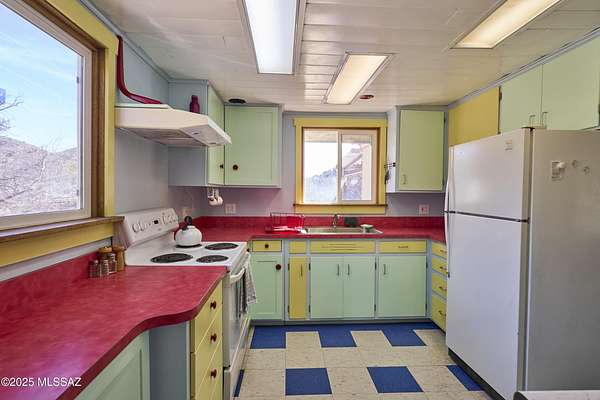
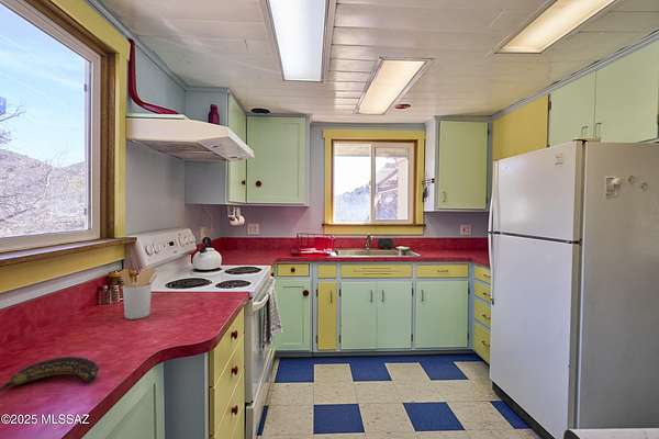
+ utensil holder (141, 291)
+ banana (54, 372)
